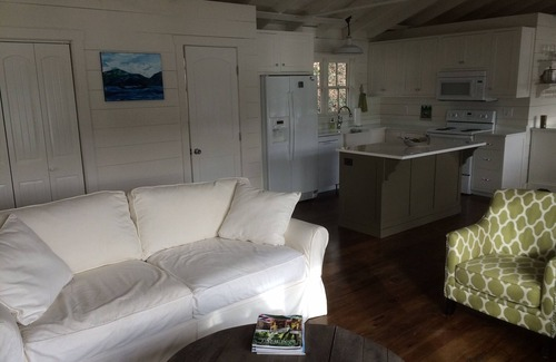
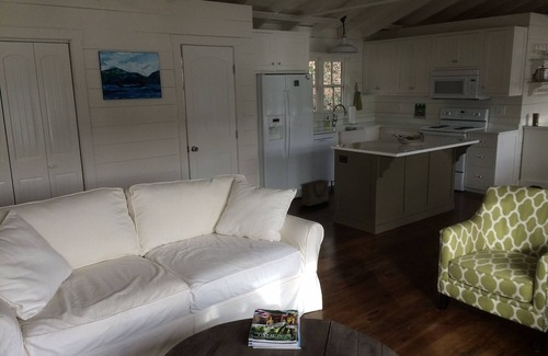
+ basket (315, 192)
